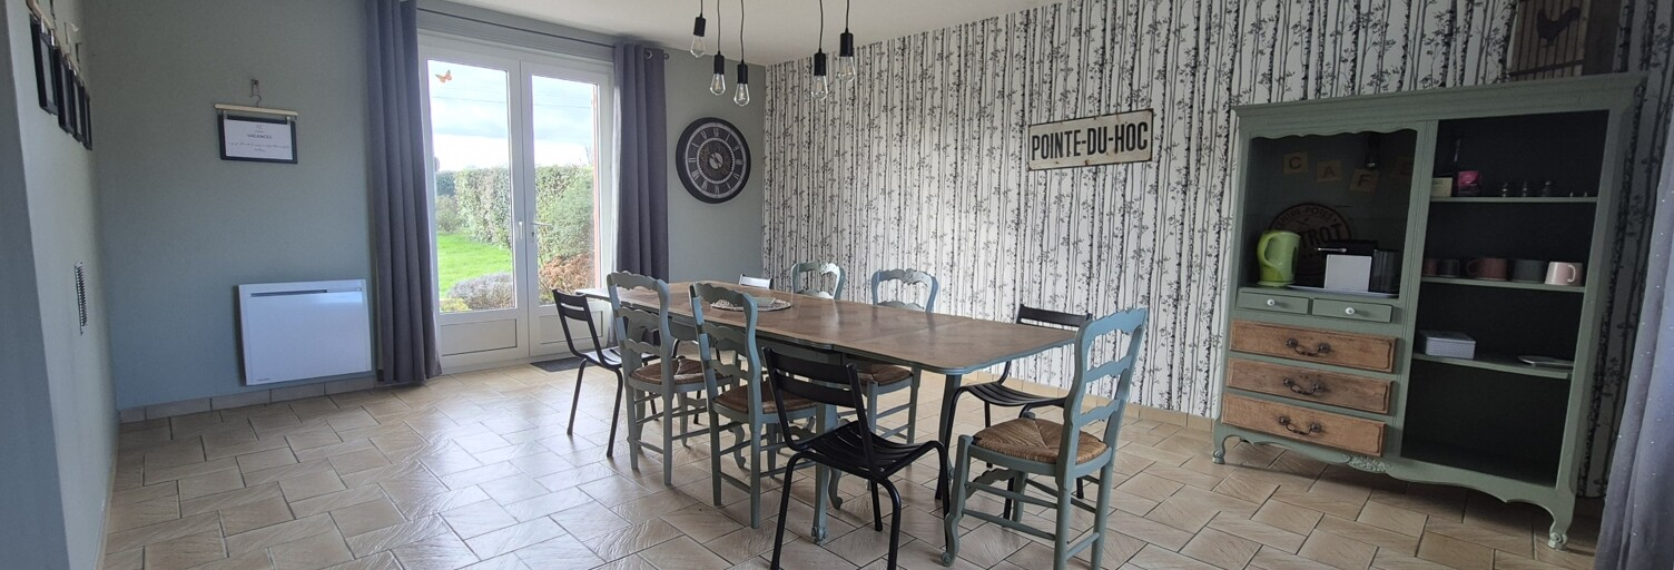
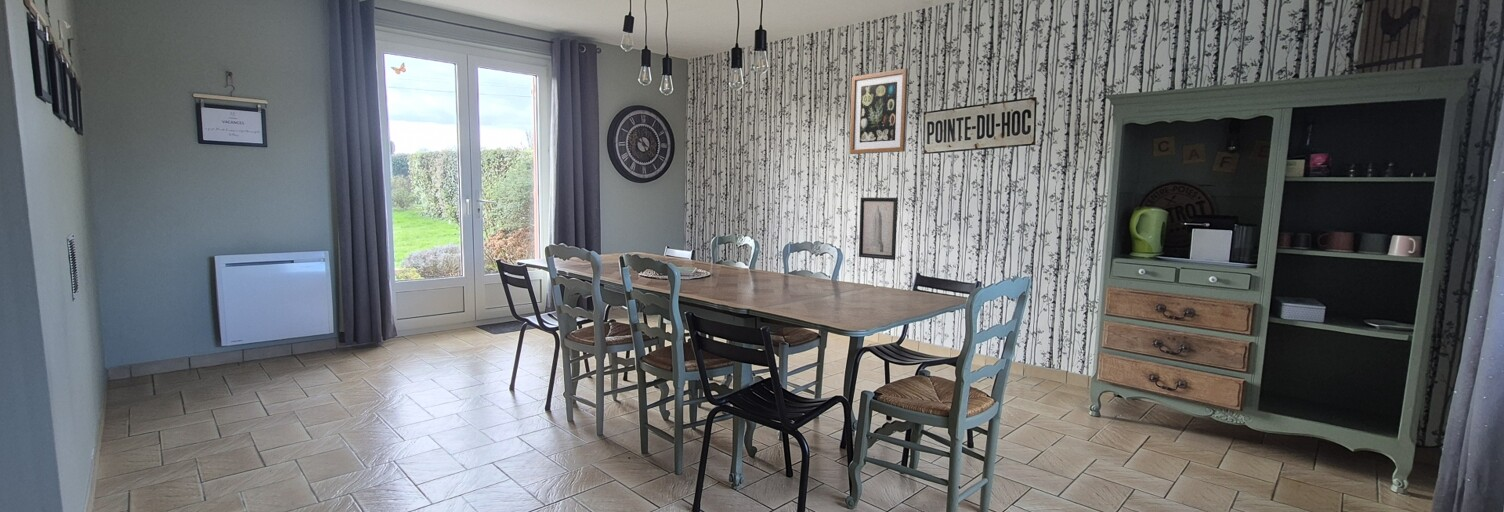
+ wall art (877, 112)
+ wall art (877, 228)
